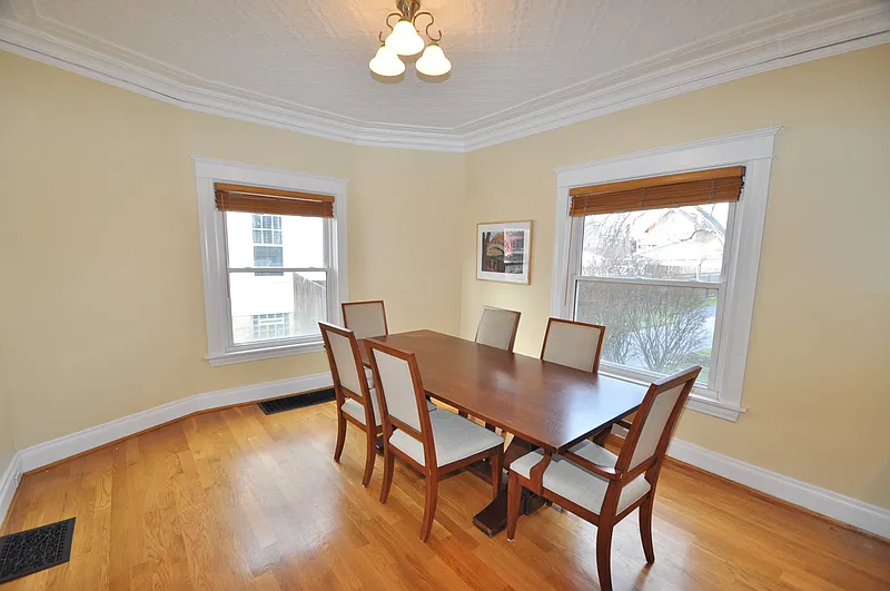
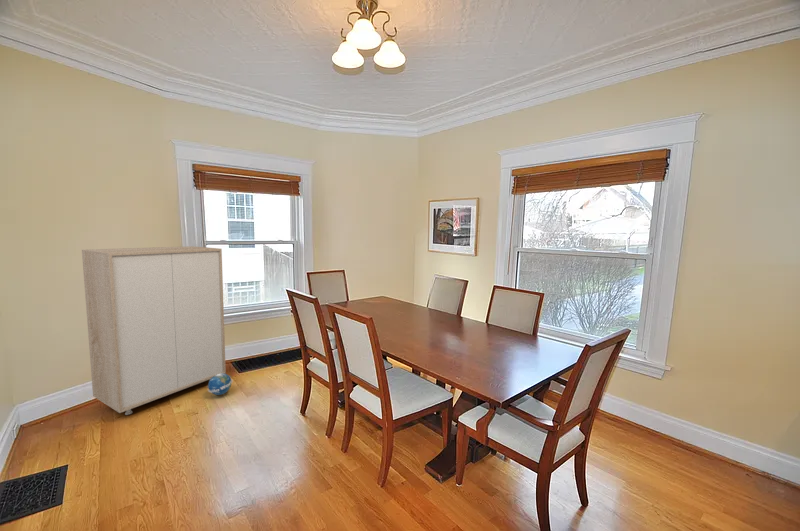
+ globe (220, 383)
+ storage cabinet (160, 321)
